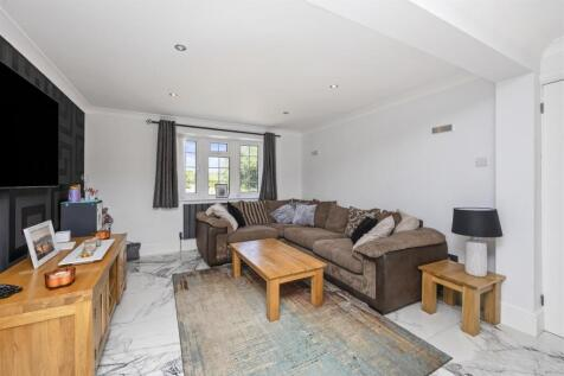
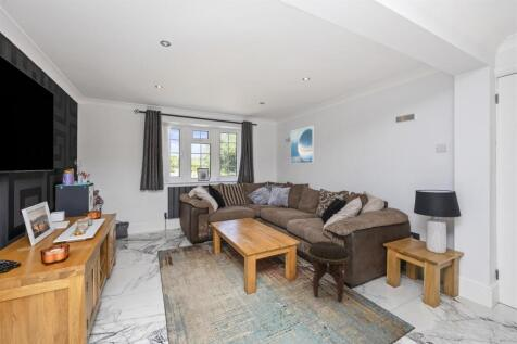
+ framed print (301, 145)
+ footstool (329, 268)
